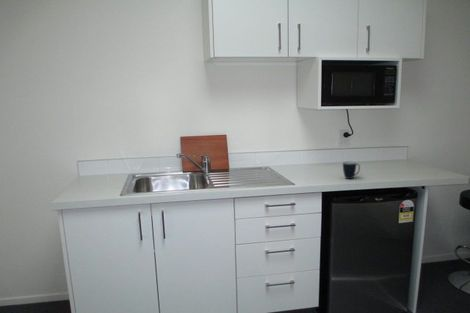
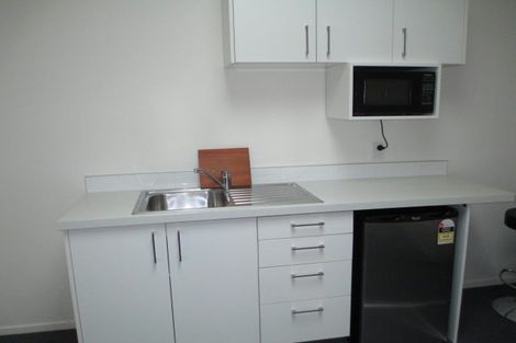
- mug (351, 170)
